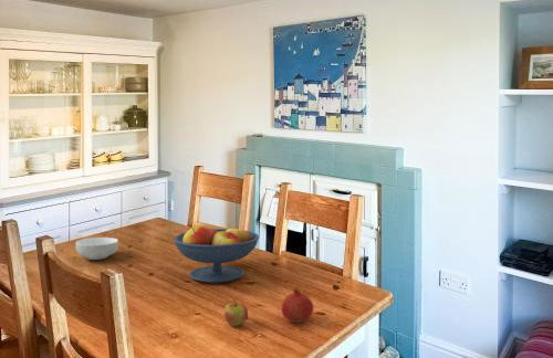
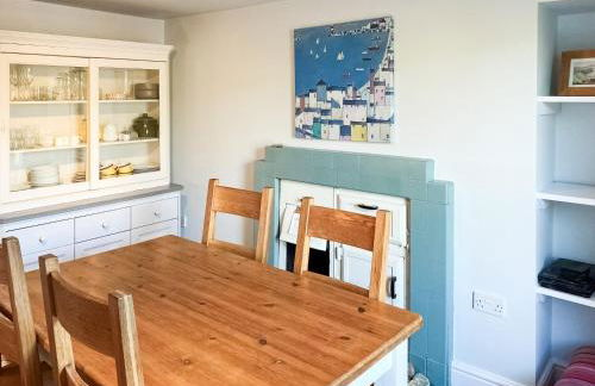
- fruit bowl (217, 249)
- cereal bowl (97, 249)
- fruit (296, 304)
- apple (236, 310)
